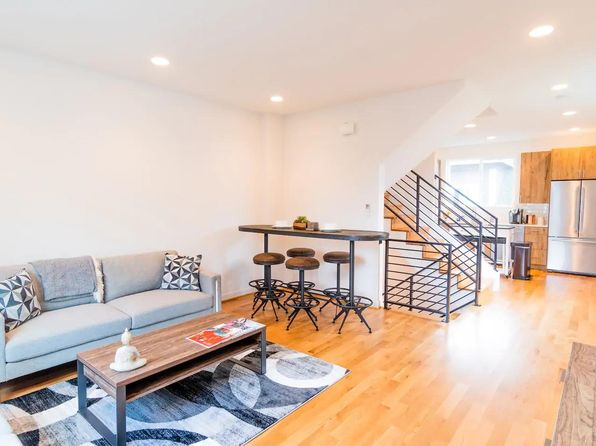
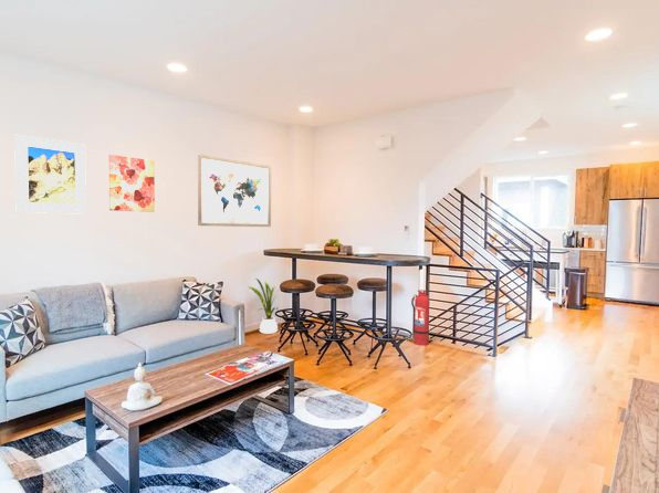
+ wall art (132, 185)
+ wall art (237, 193)
+ house plant (266, 304)
+ fire extinguisher (419, 316)
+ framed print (52, 176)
